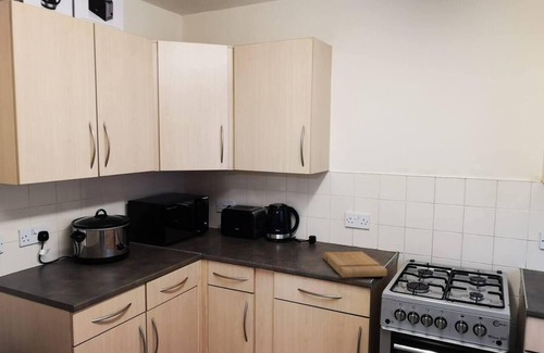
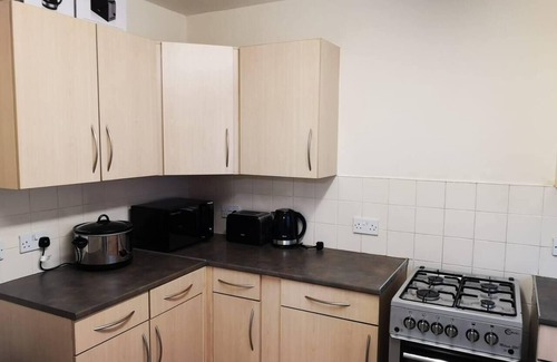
- cutting board (353, 263)
